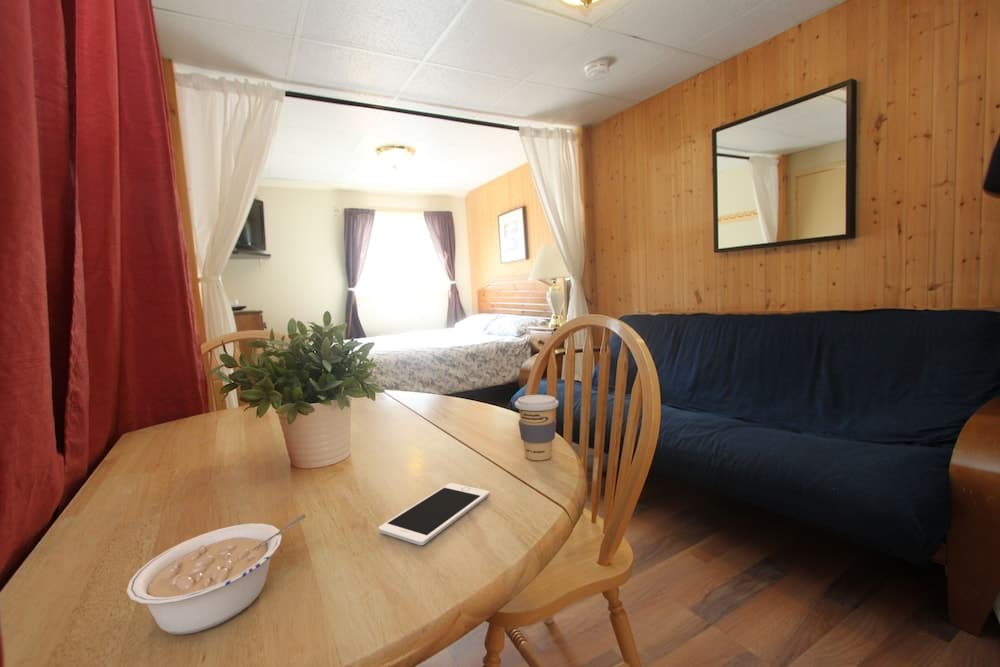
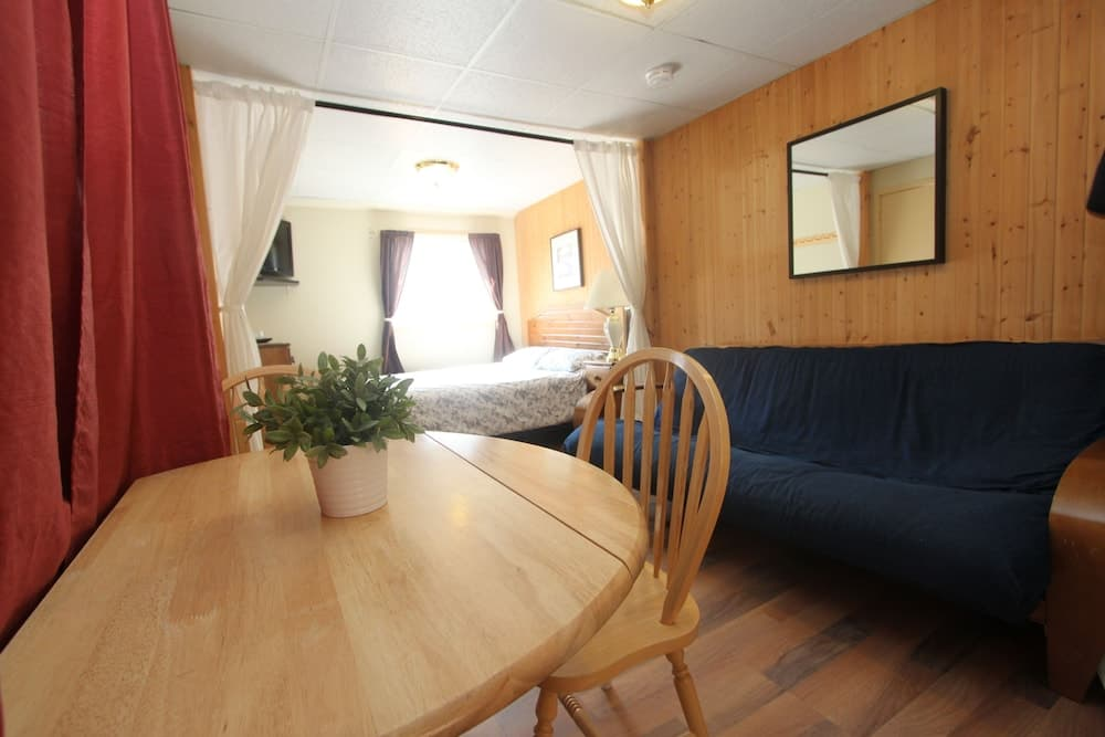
- legume (217, 571)
- cell phone (438, 509)
- coffee cup (537, 427)
